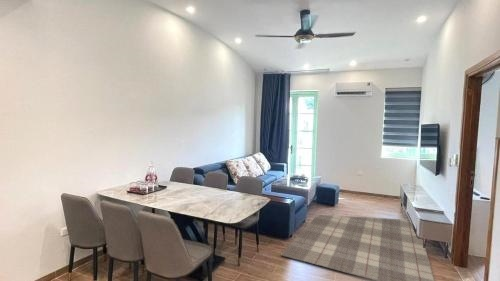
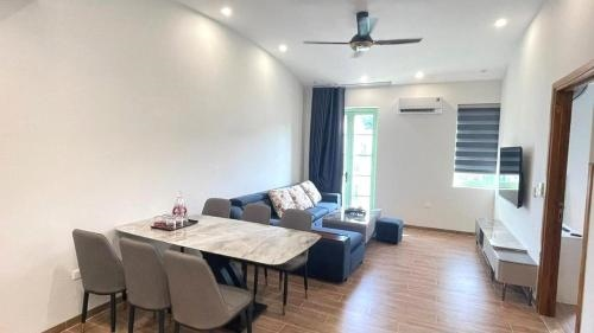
- rug (361, 233)
